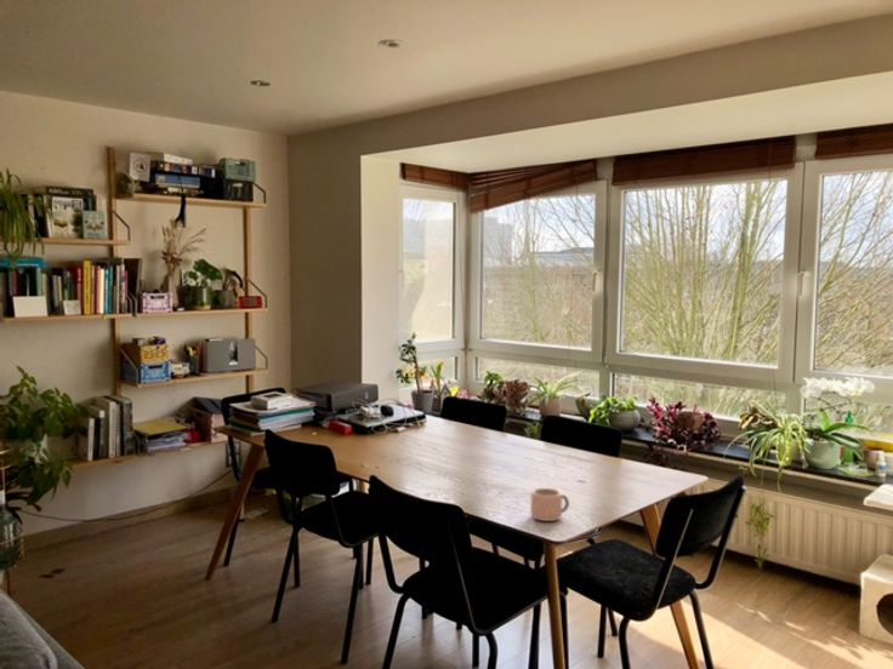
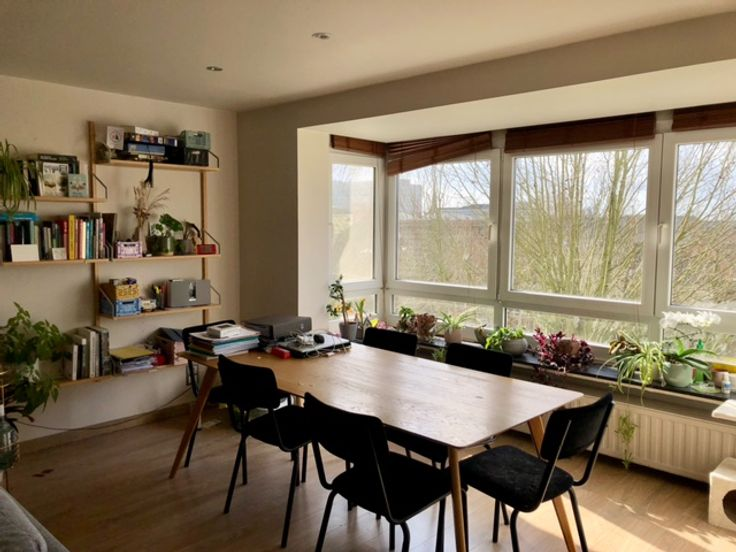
- mug (550, 504)
